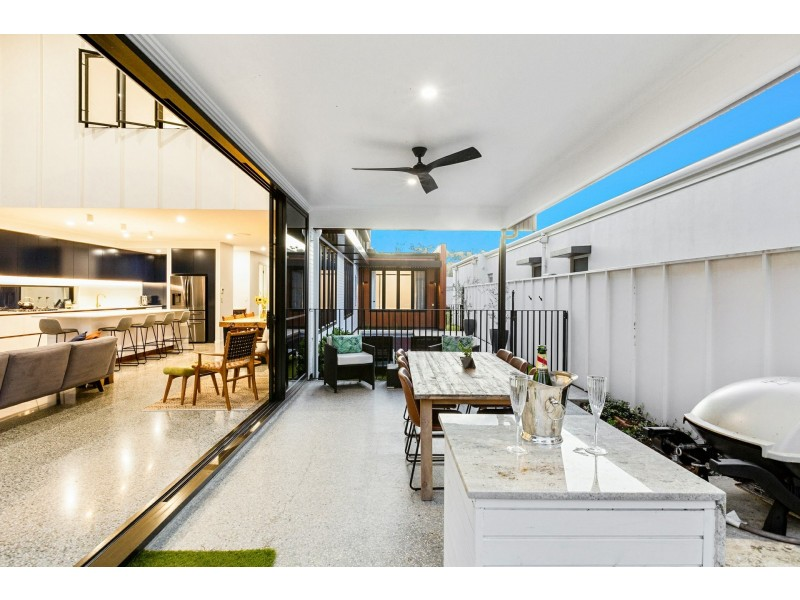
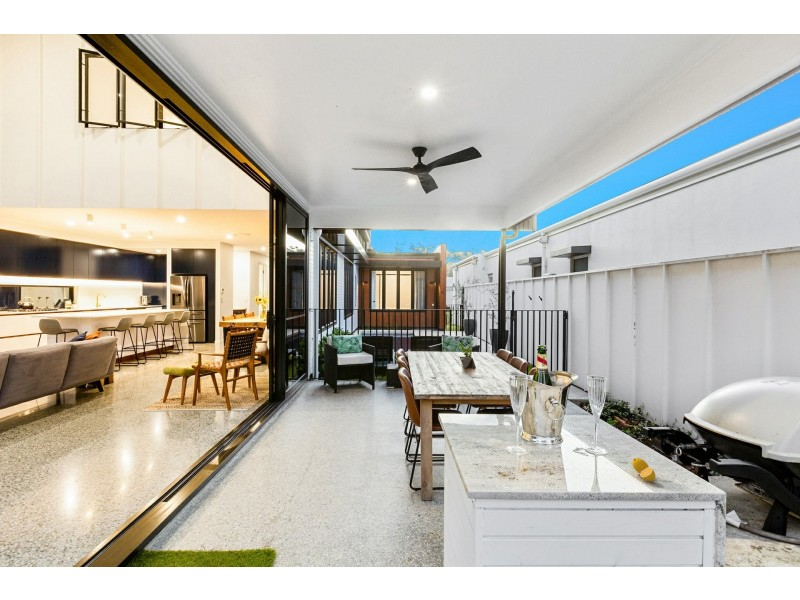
+ lemon (643, 469)
